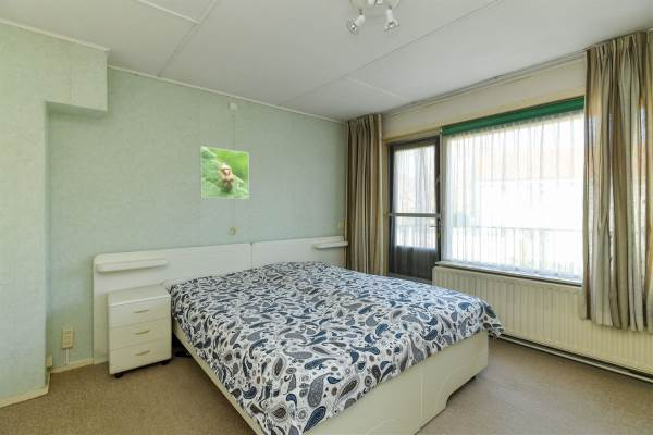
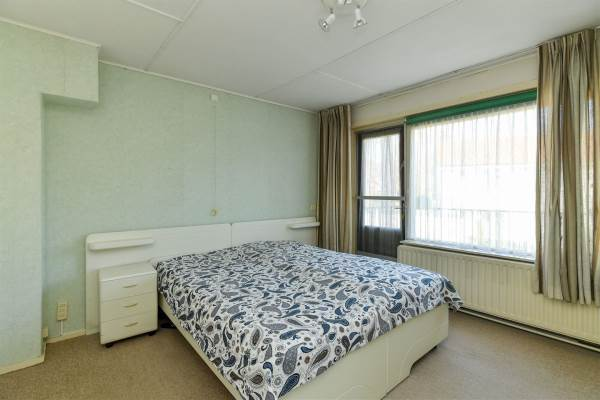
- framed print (225, 174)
